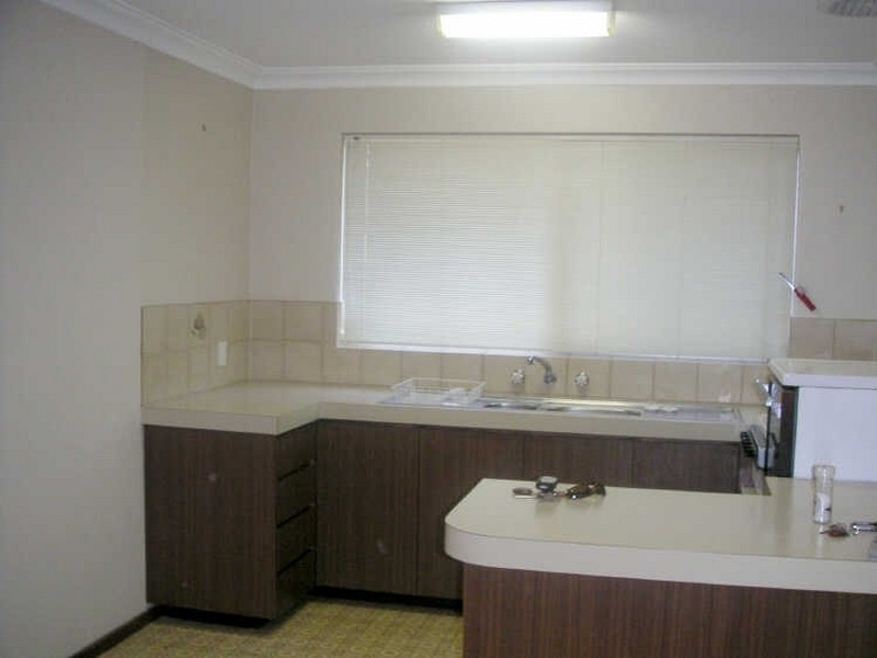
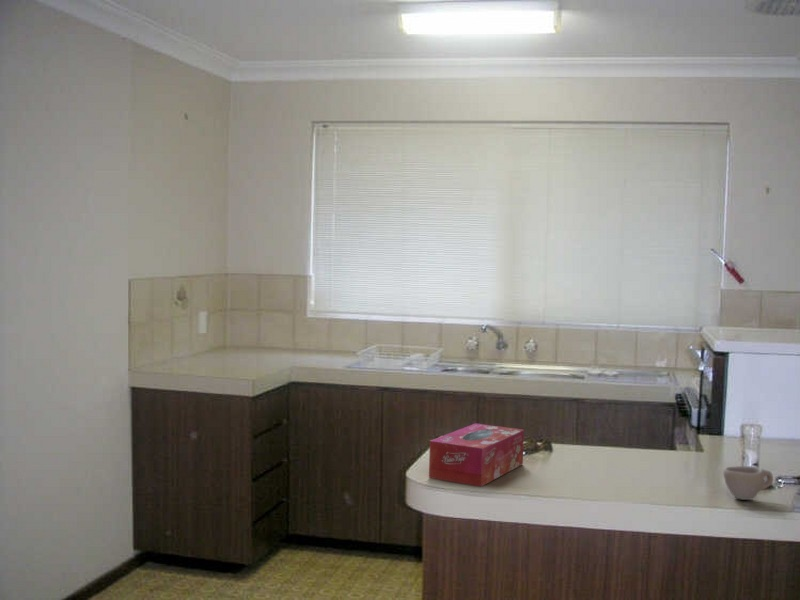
+ tissue box (478, 452)
+ cup (748, 483)
